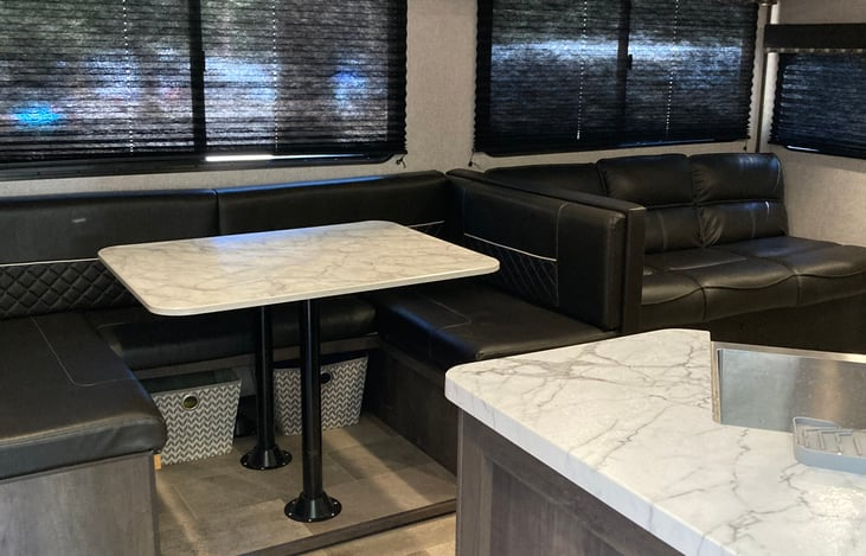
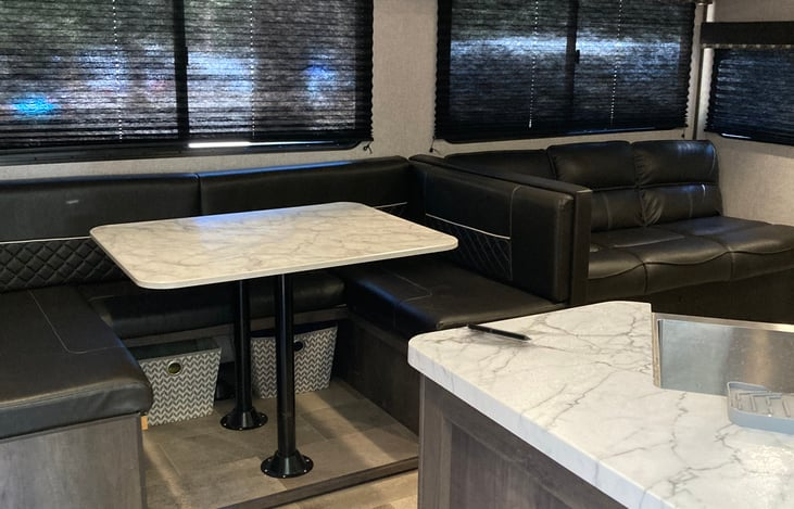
+ pen (499, 332)
